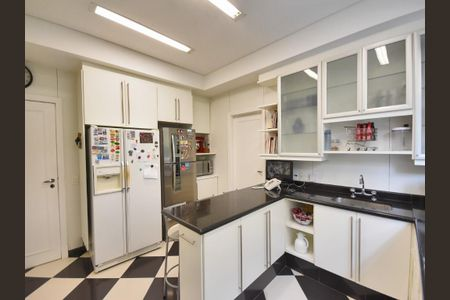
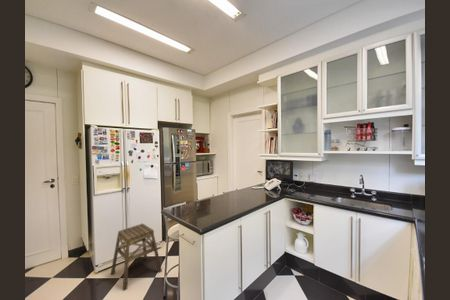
+ stool (136, 251)
